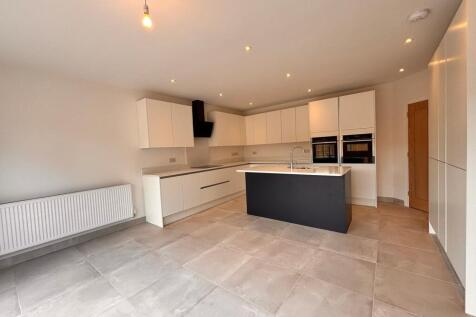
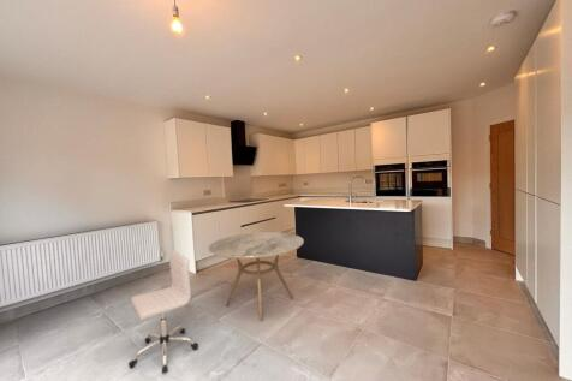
+ chair (160, 305)
+ dining table (258, 272)
